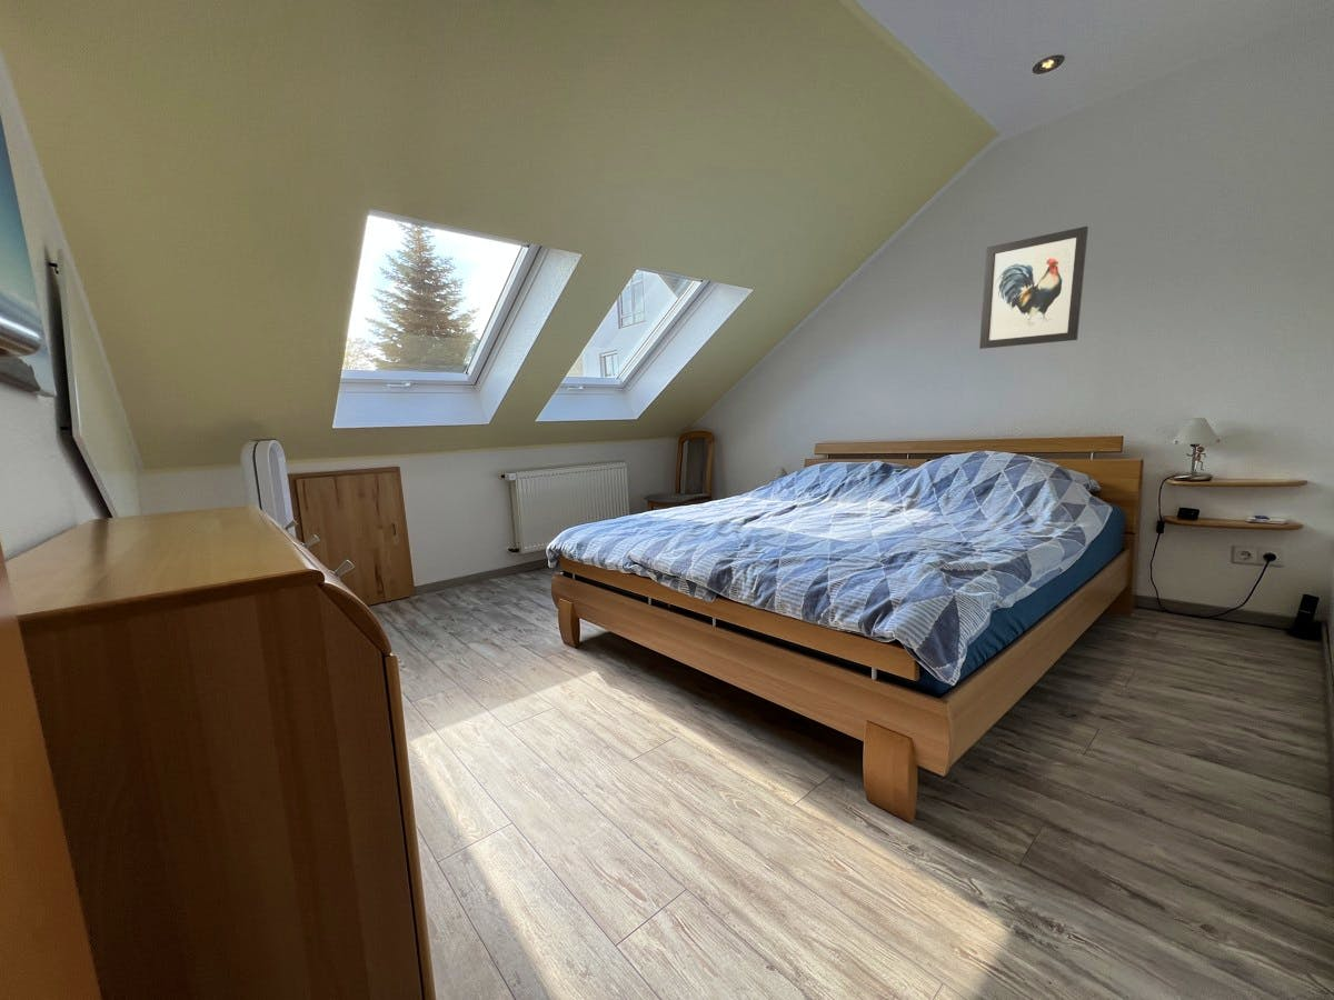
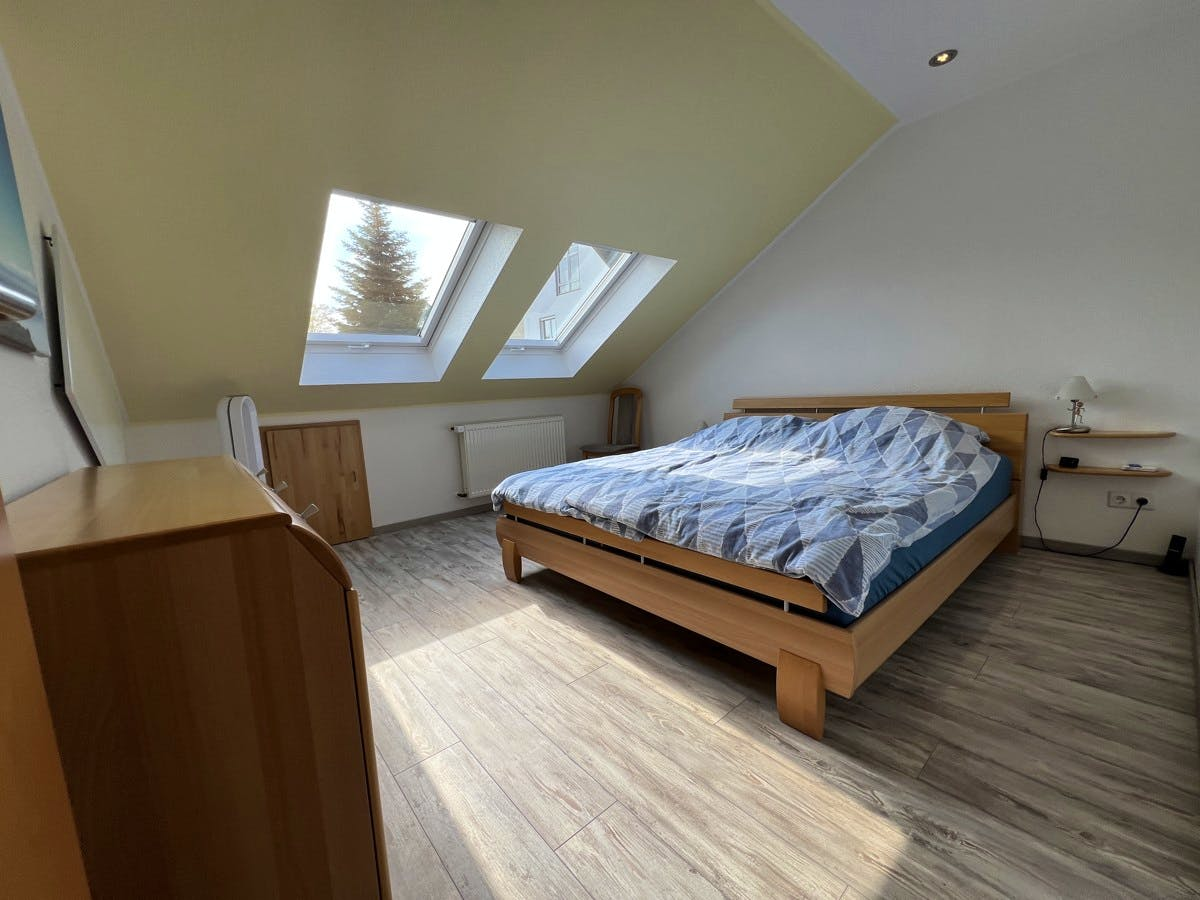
- wall art (1029, 291)
